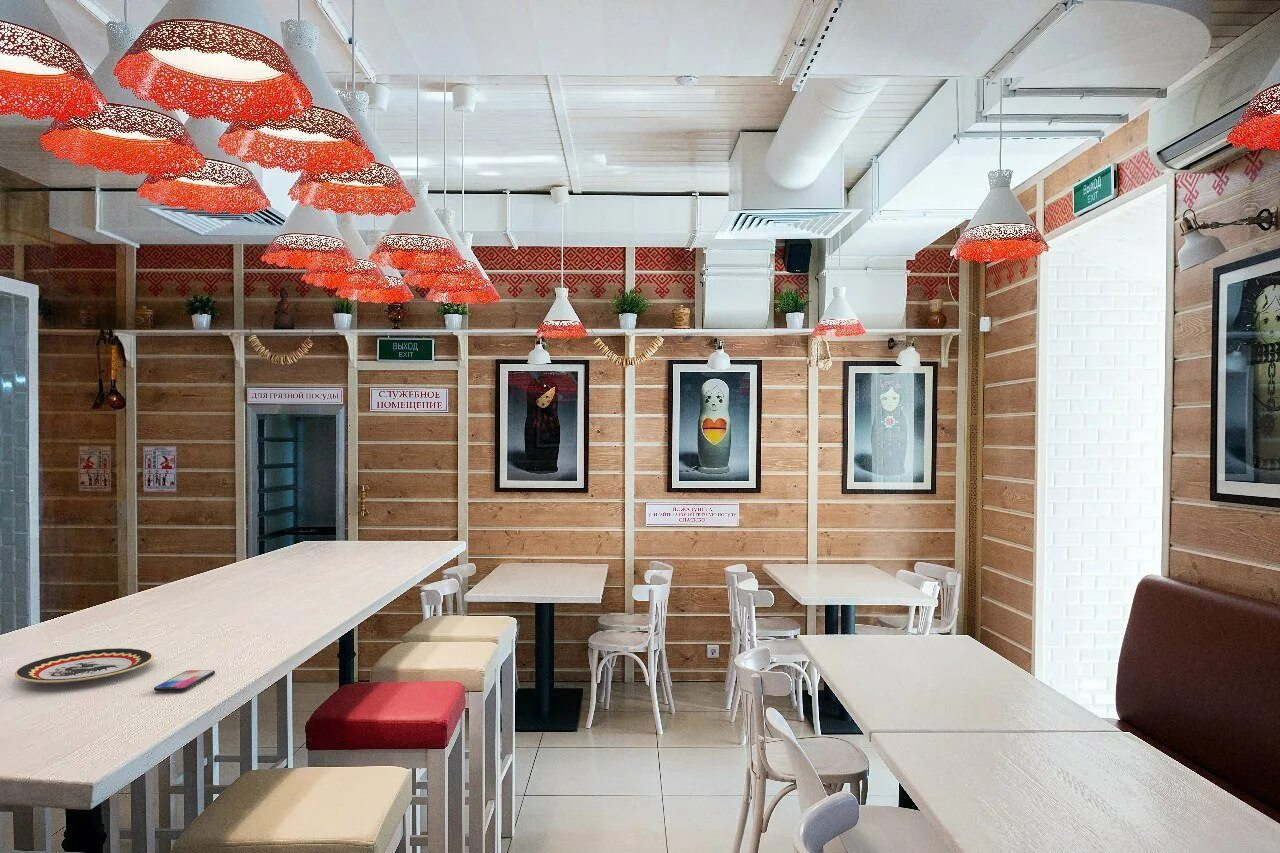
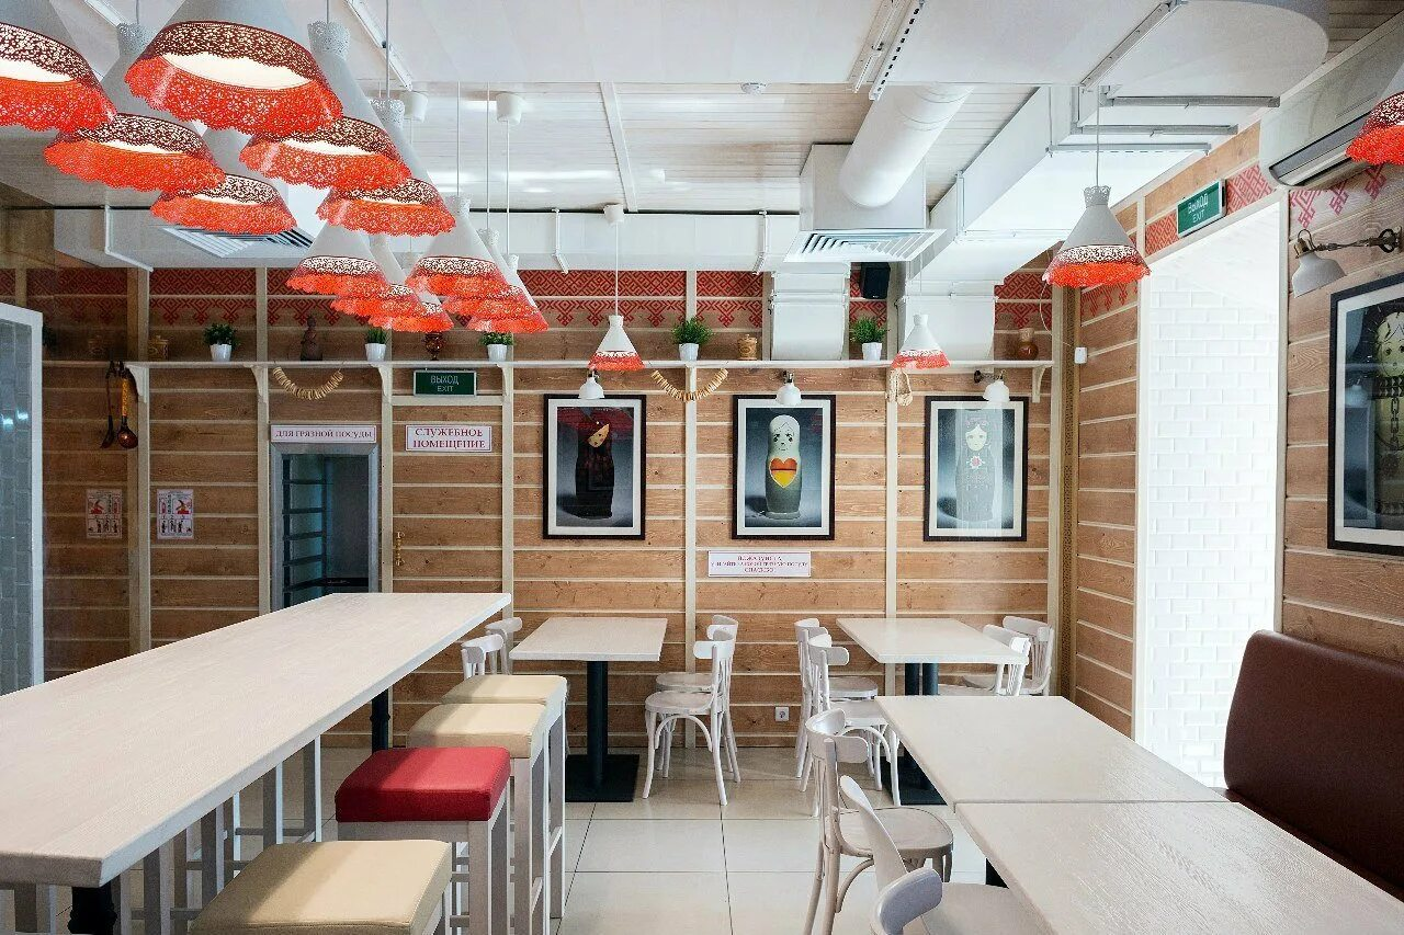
- smartphone (185, 680)
- plate (86, 668)
